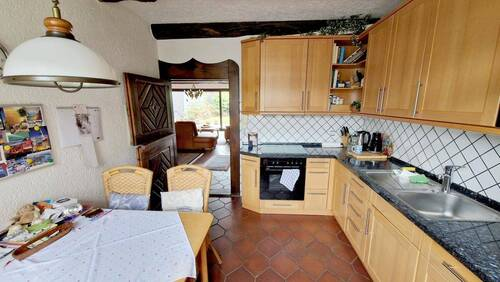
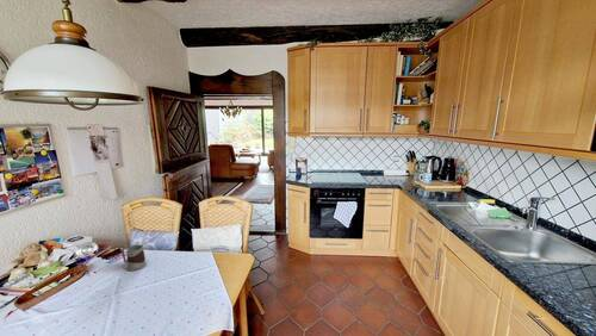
+ mug (132, 256)
